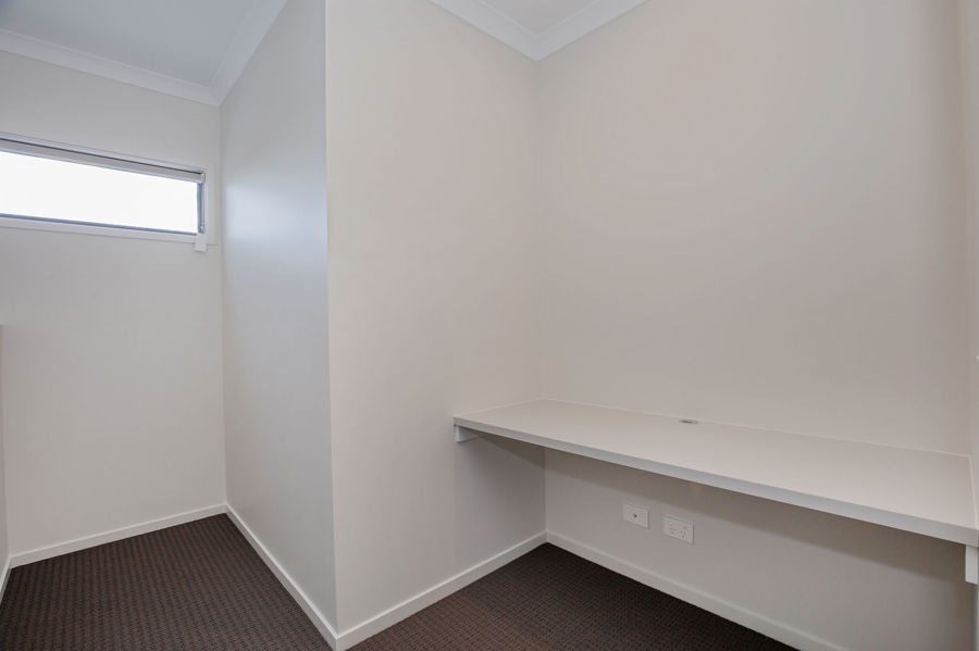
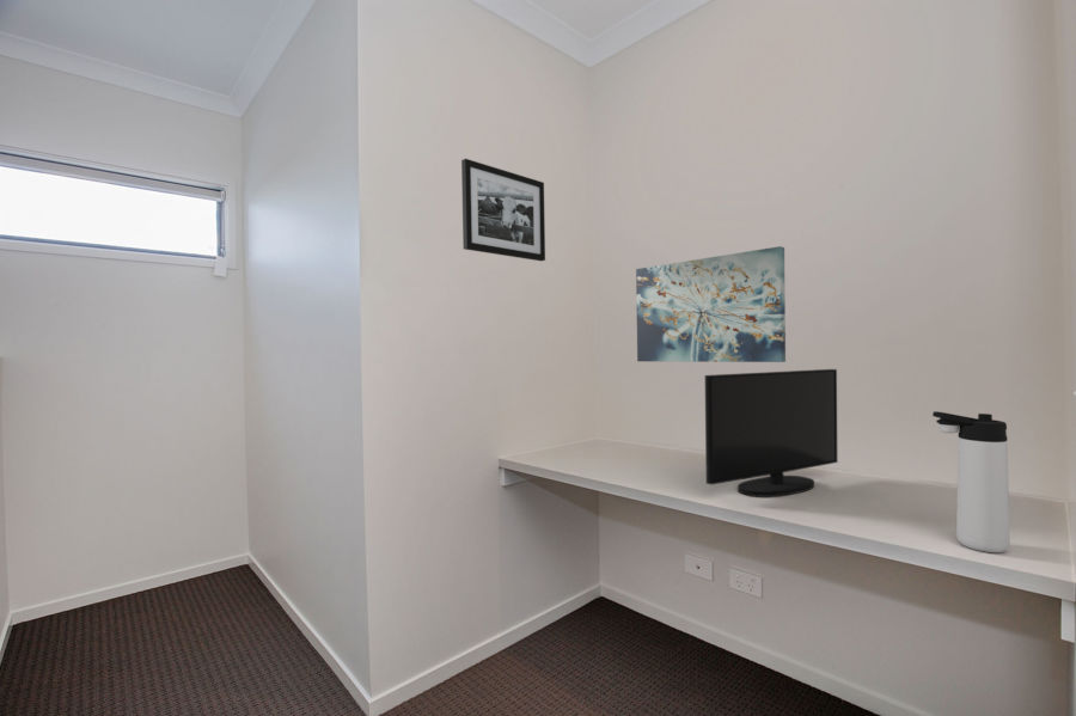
+ picture frame (506, 213)
+ monitor (775, 429)
+ thermos bottle (970, 478)
+ wall art (703, 310)
